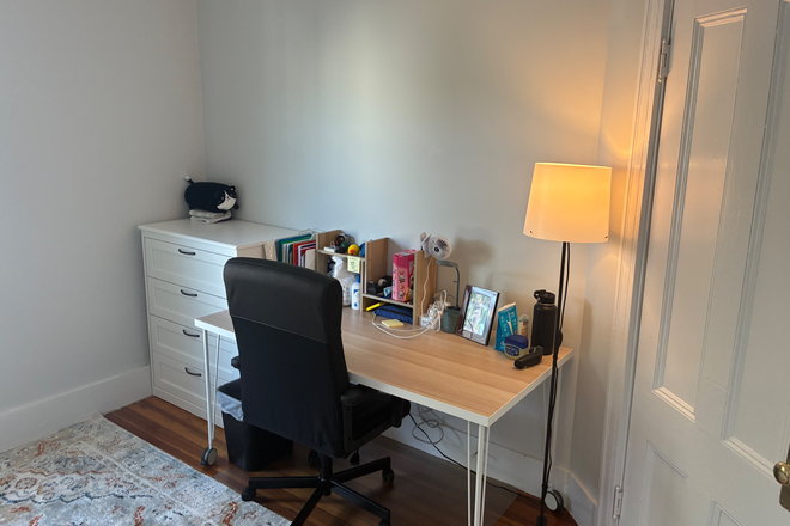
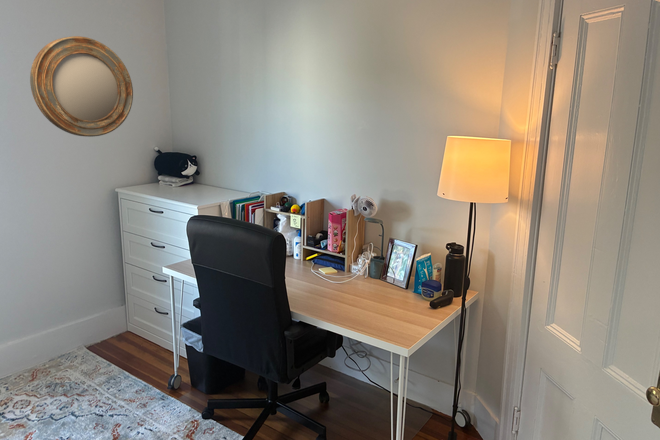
+ home mirror (85, 87)
